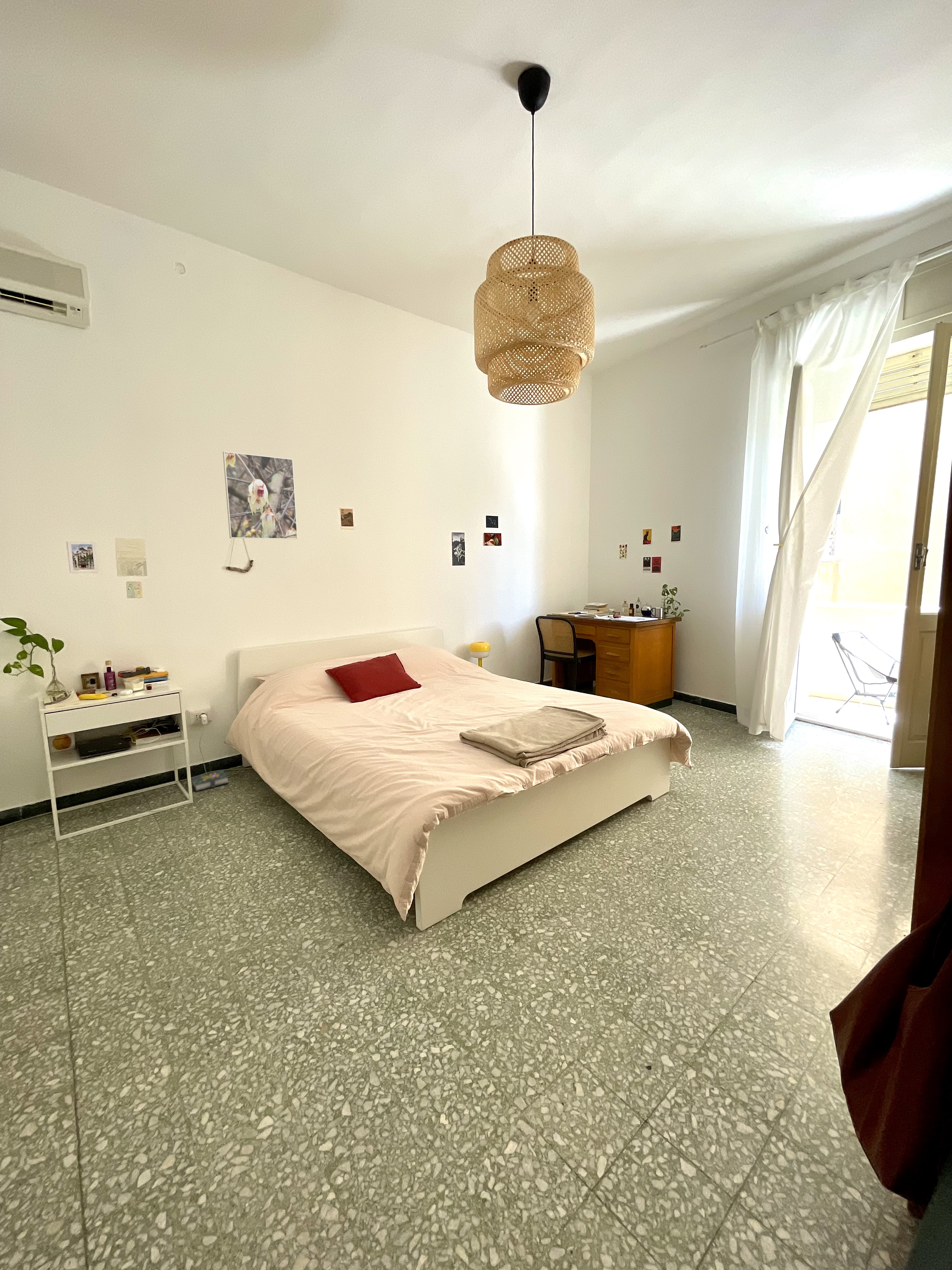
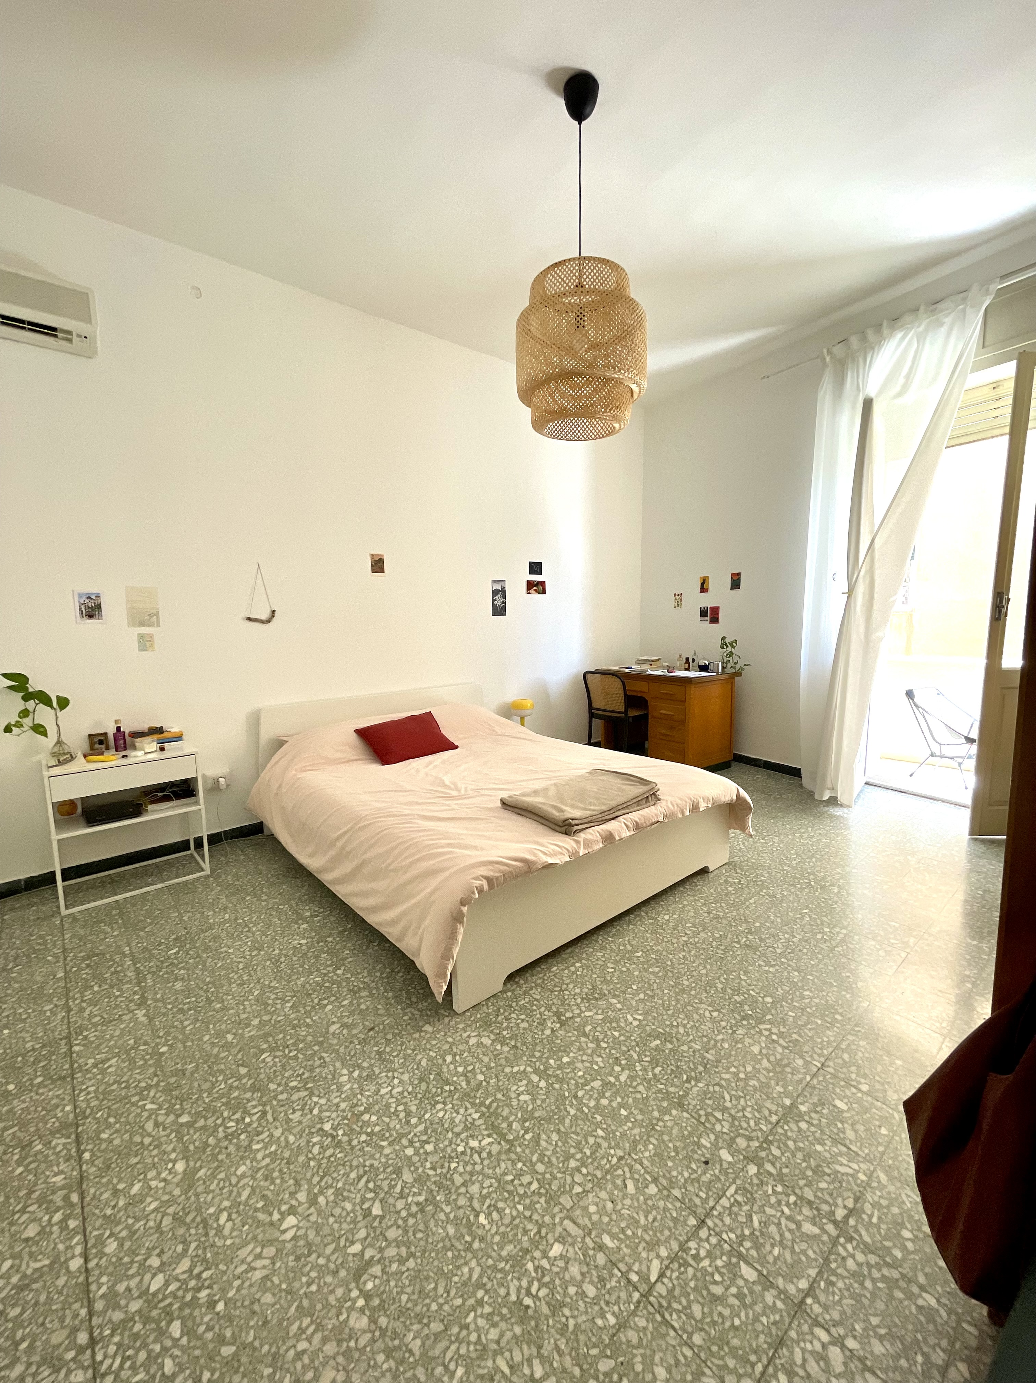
- book (210, 780)
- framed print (262, 498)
